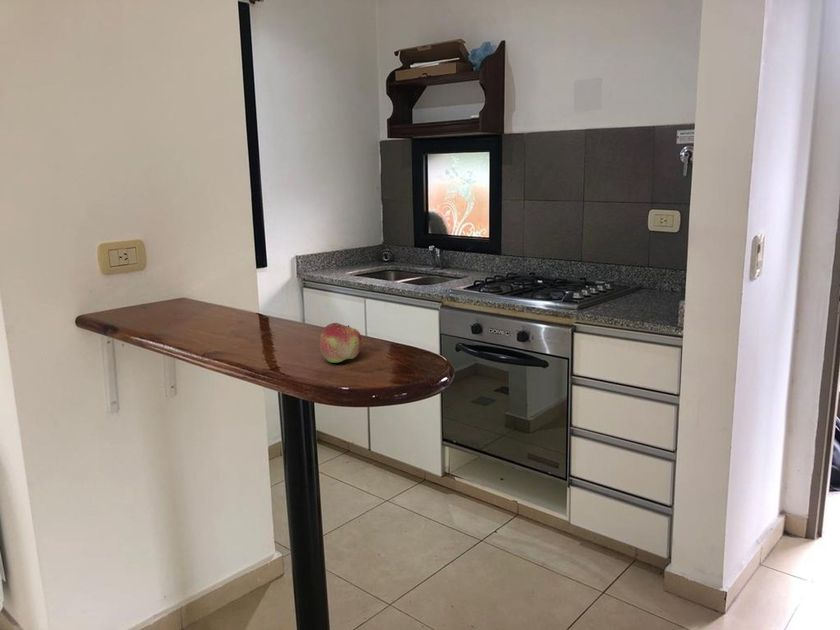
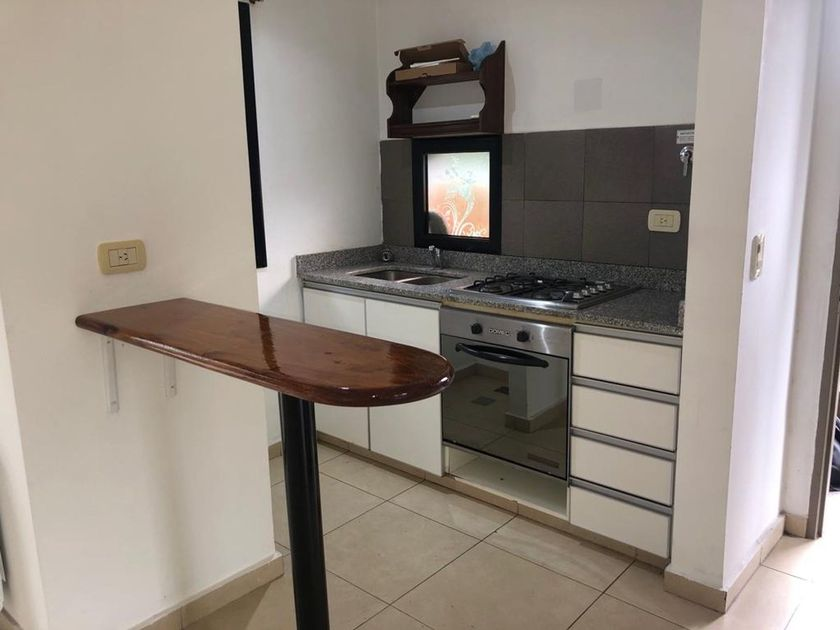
- fruit (340, 342)
